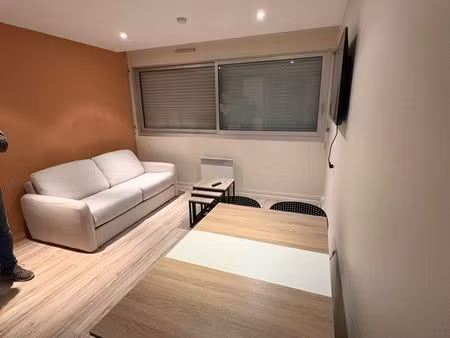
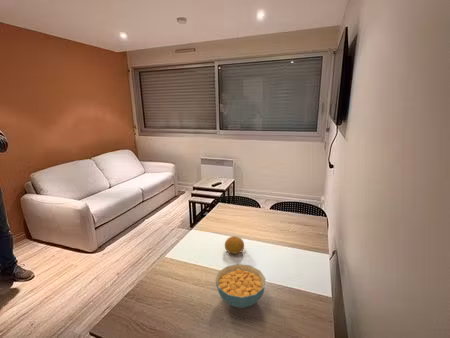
+ cereal bowl (240, 289)
+ fruit (234, 244)
